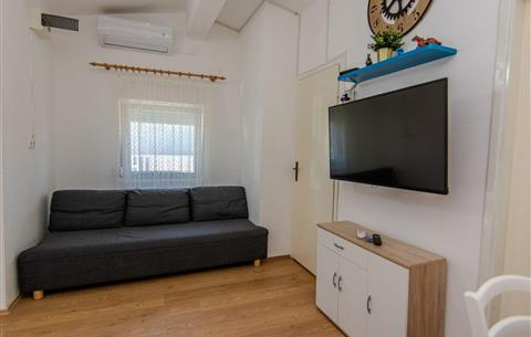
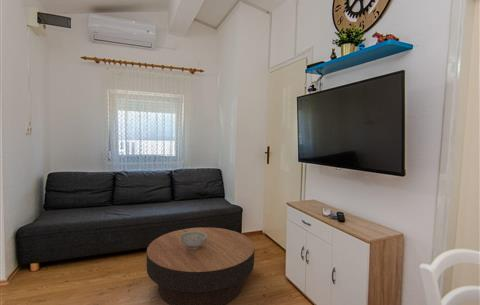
+ coffee table (201, 264)
+ decorative bowl (193, 241)
